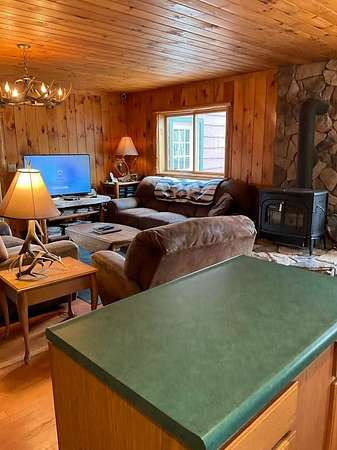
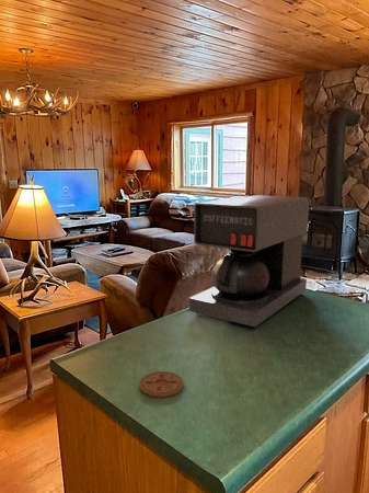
+ coaster (161, 383)
+ coffee maker (254, 252)
